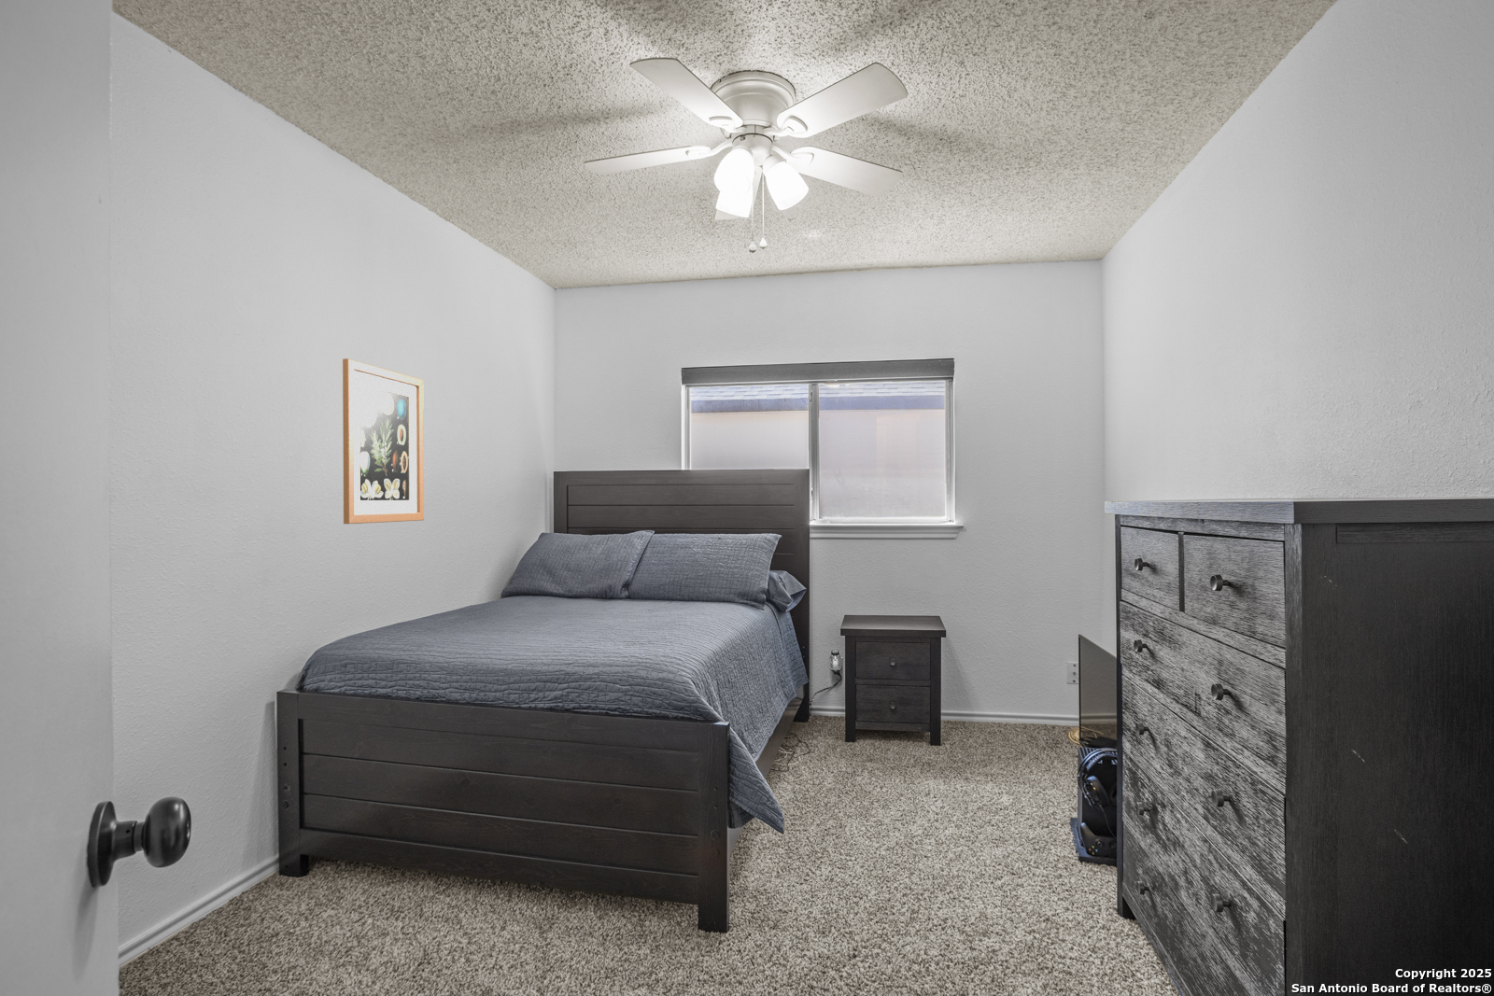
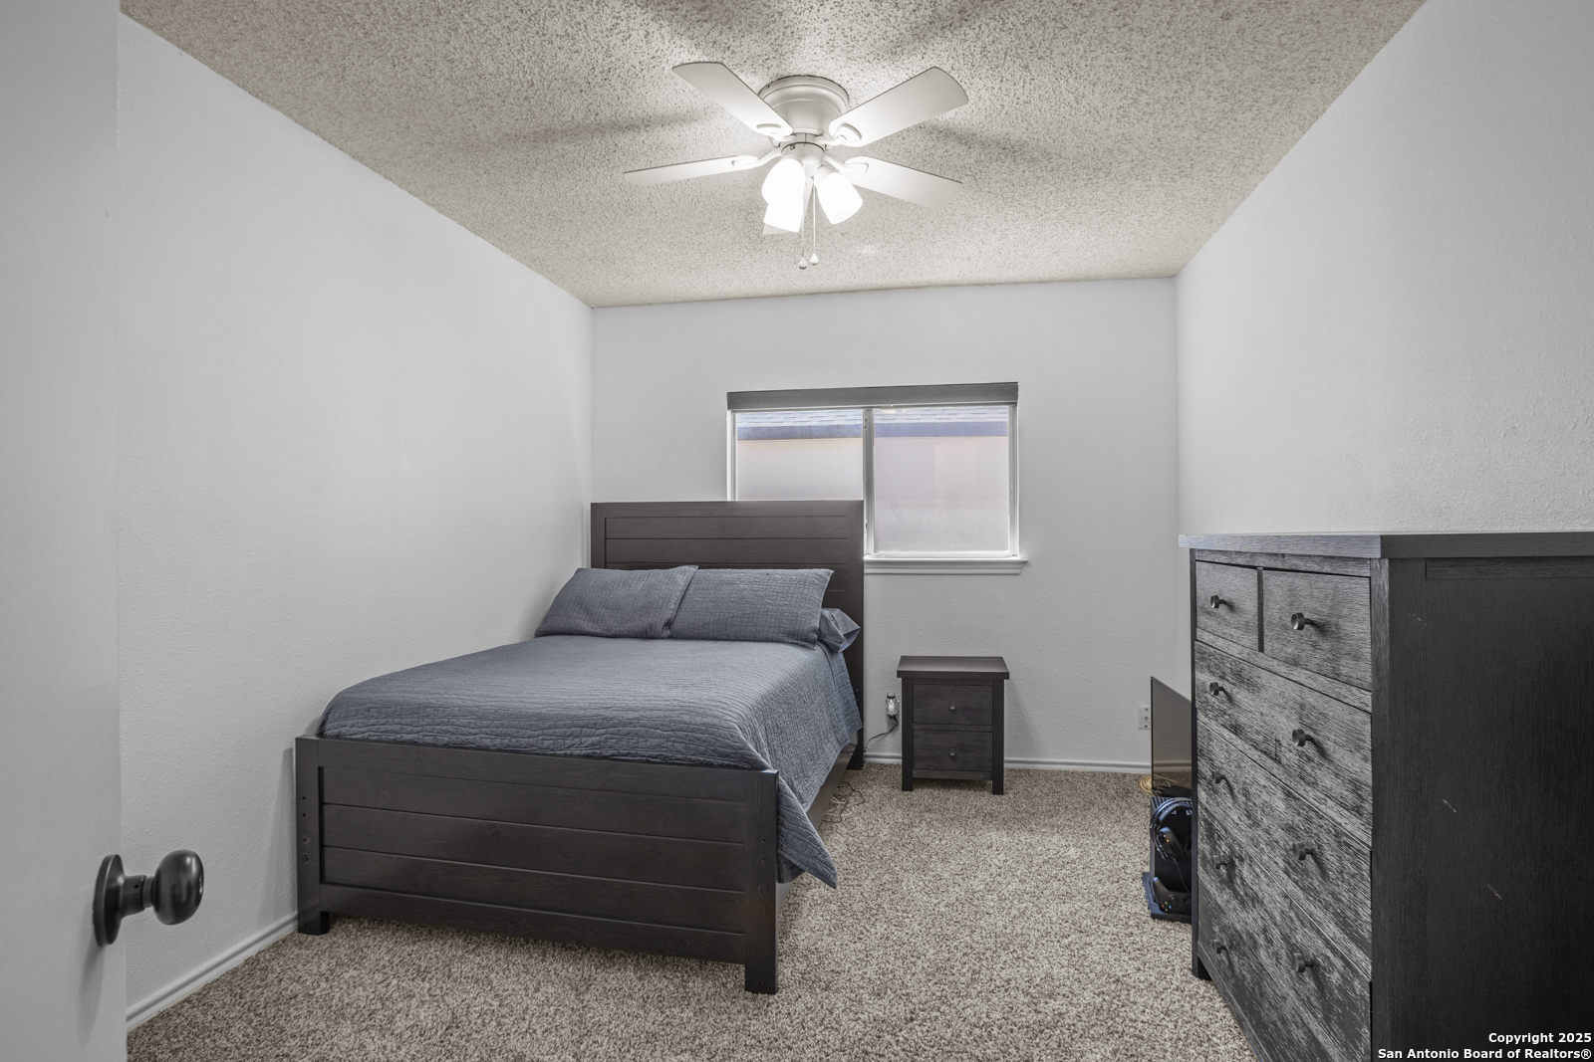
- wall art (387, 446)
